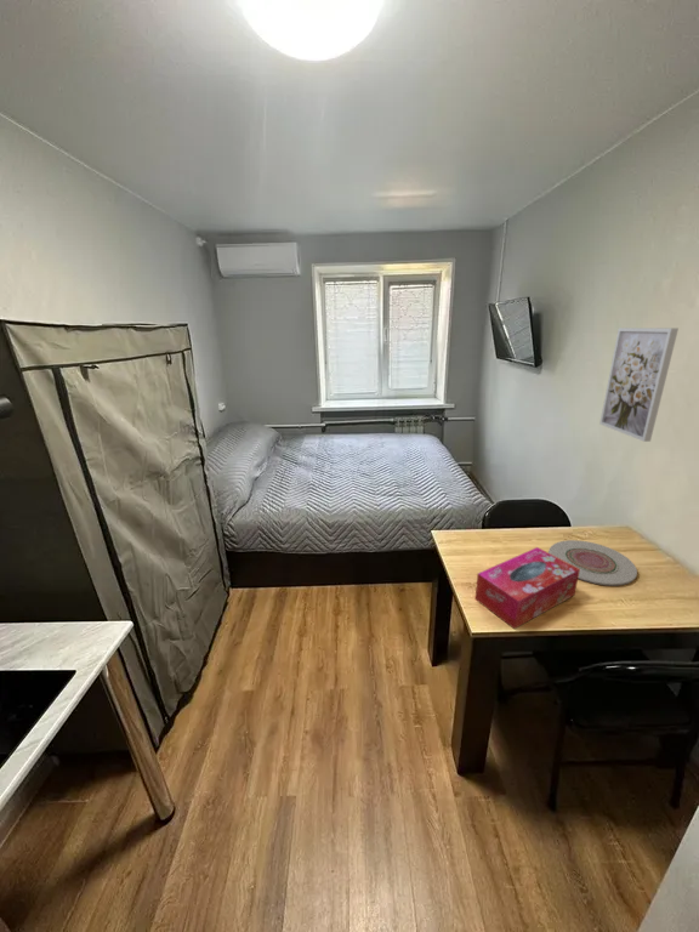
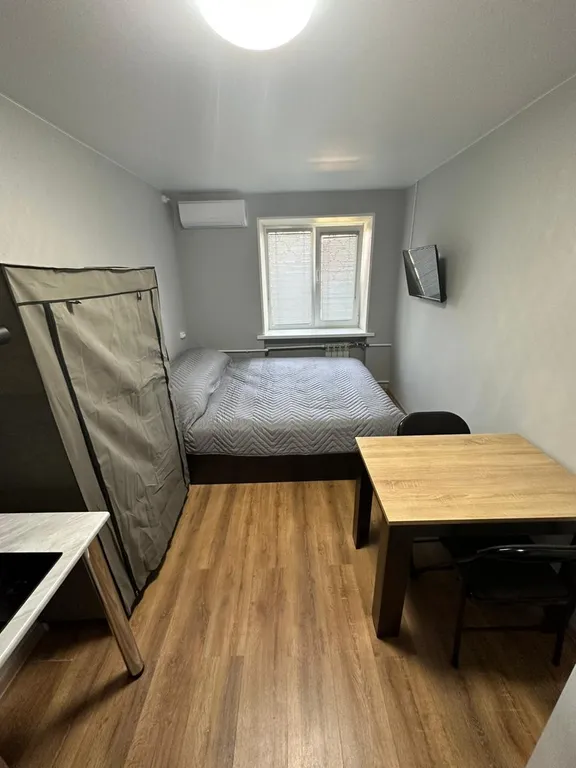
- wall art (633, 382)
- tissue box (527, 584)
- plate (590, 559)
